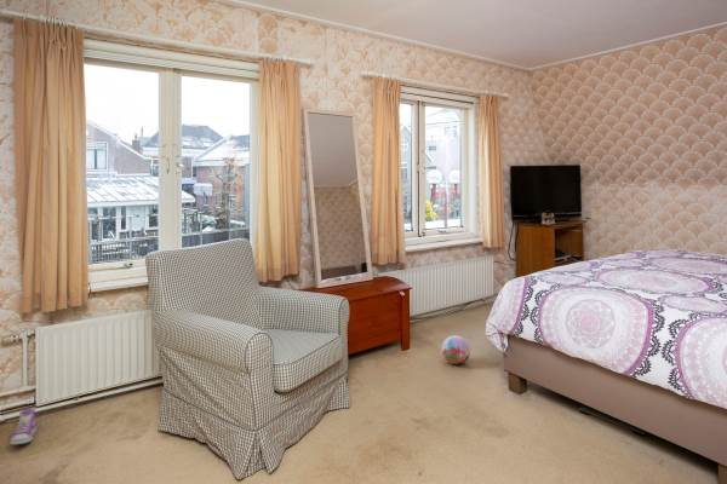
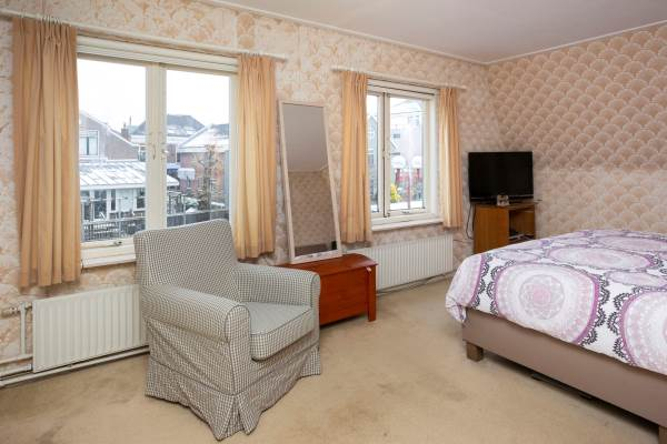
- ball (456, 350)
- sneaker (22, 424)
